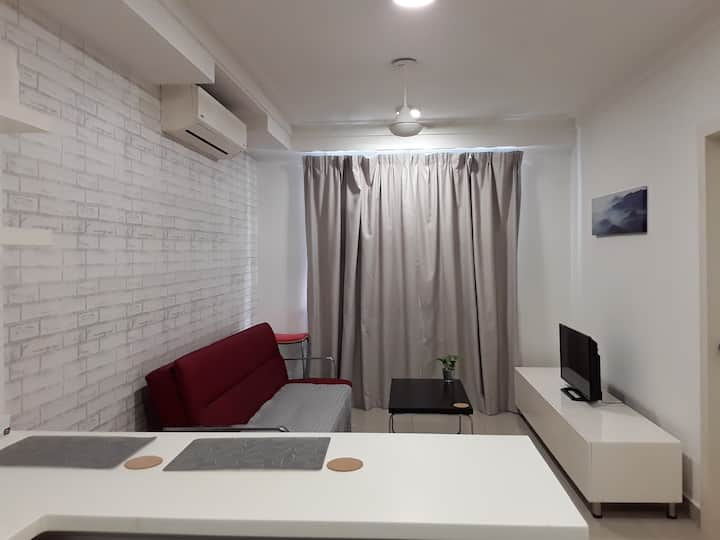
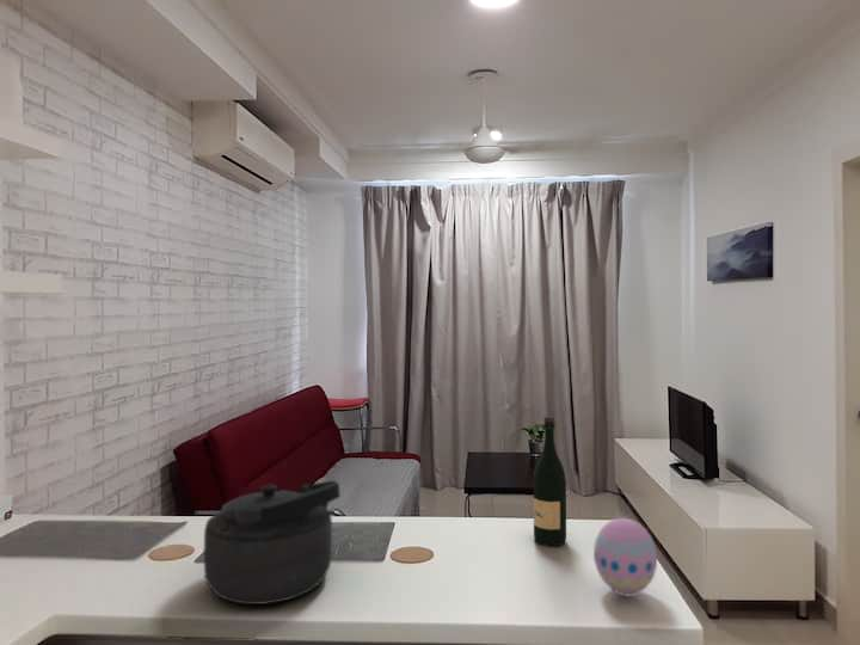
+ decorative egg (625, 557)
+ wine bottle (549, 478)
+ kettle (274, 532)
